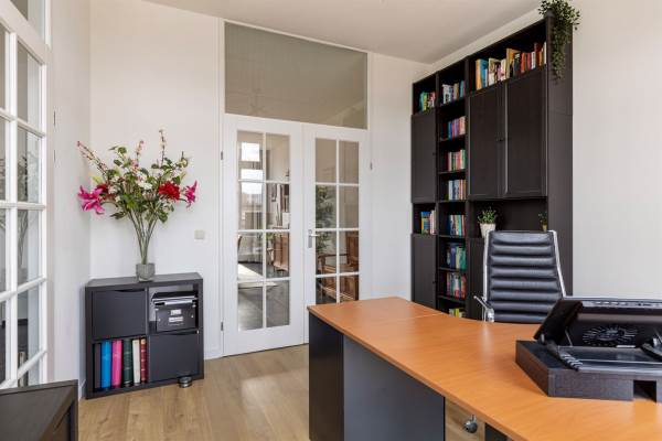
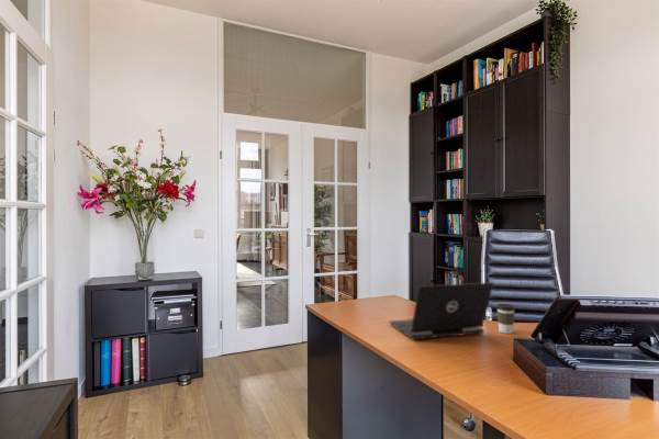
+ coffee cup (505, 318)
+ laptop (437, 304)
